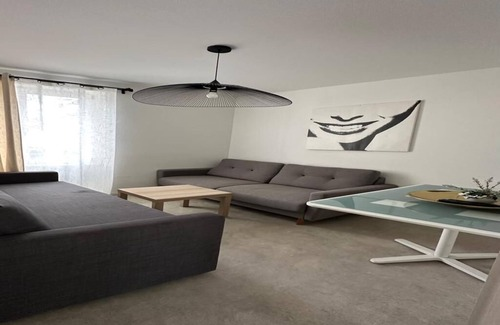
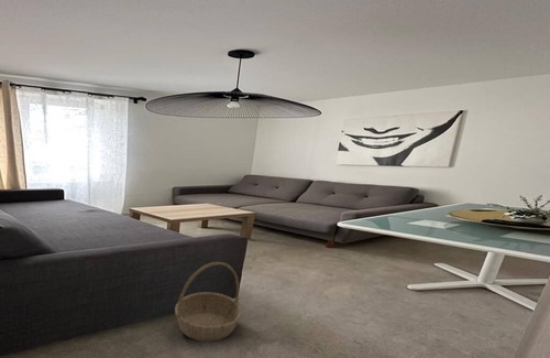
+ basket (210, 294)
